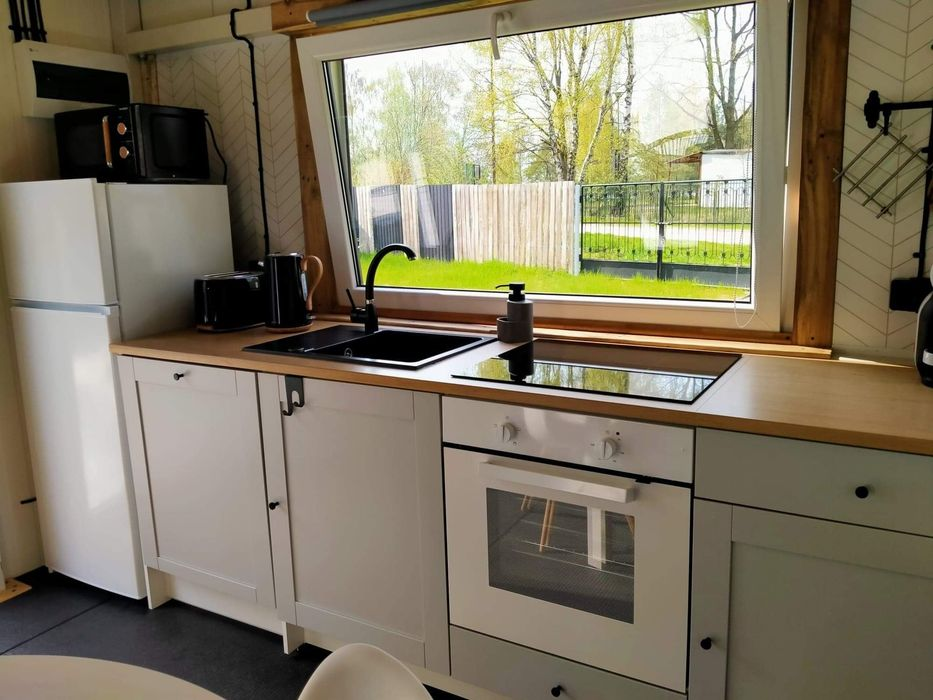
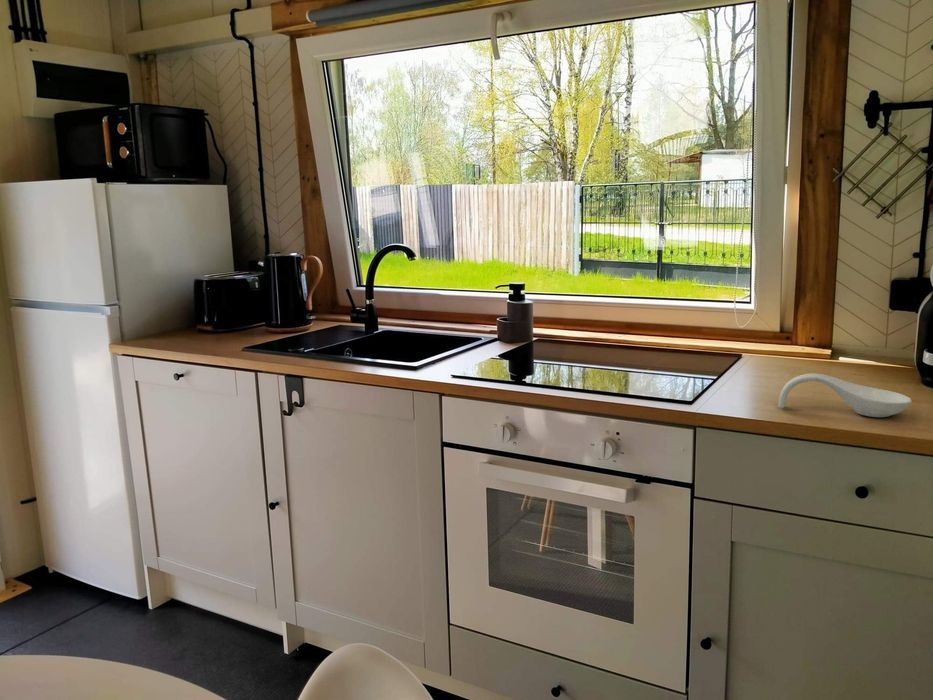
+ spoon rest (843, 394)
